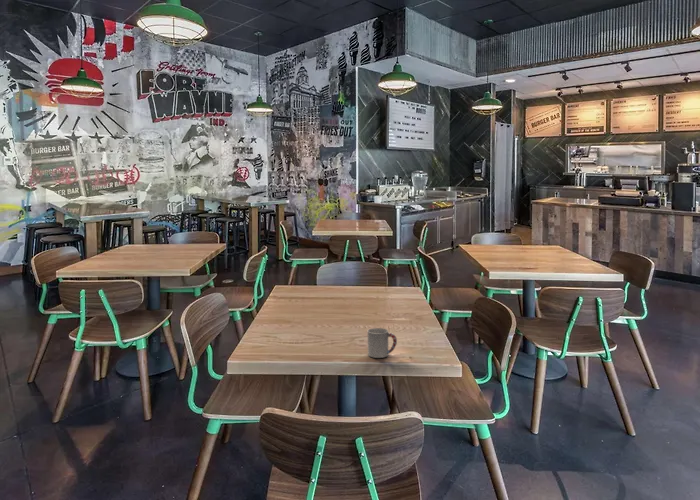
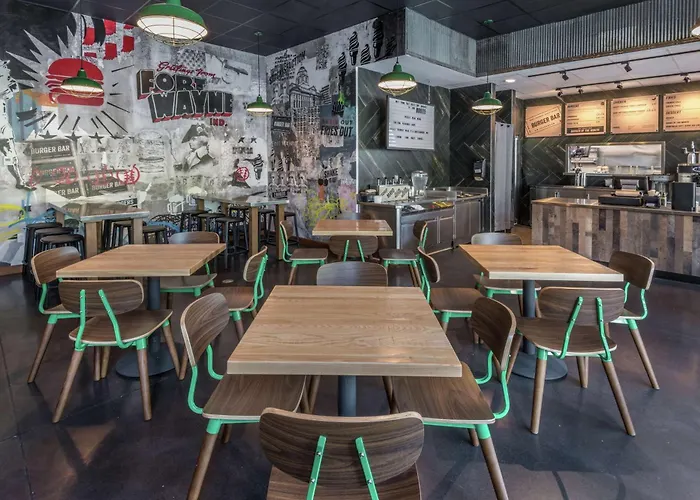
- cup (382, 343)
